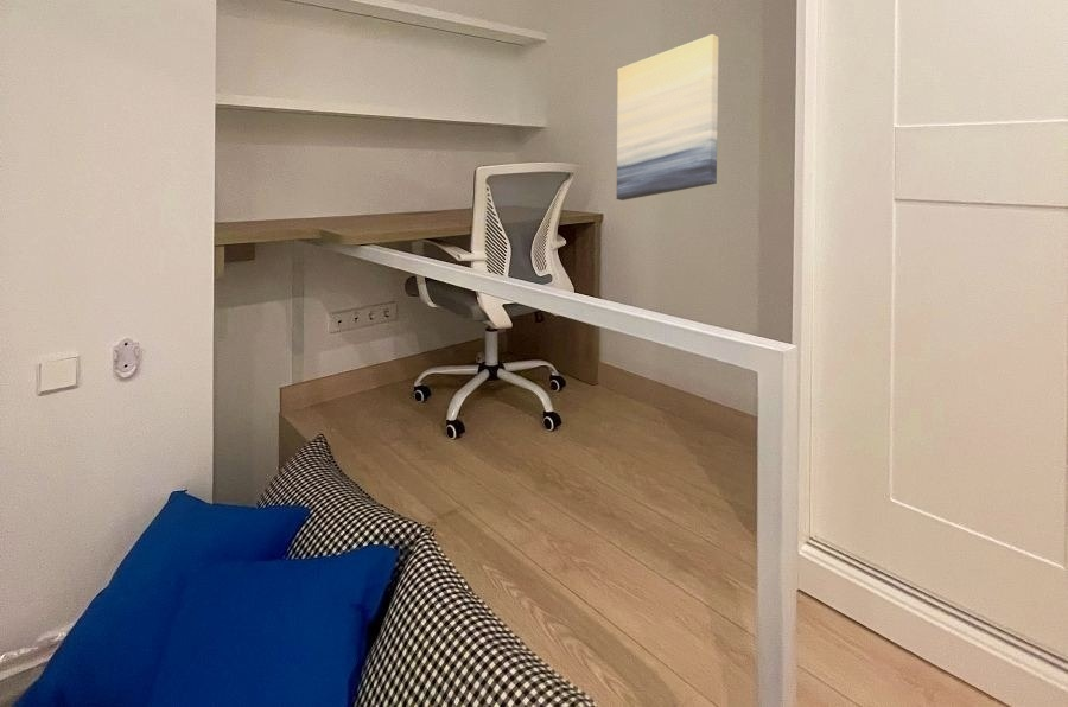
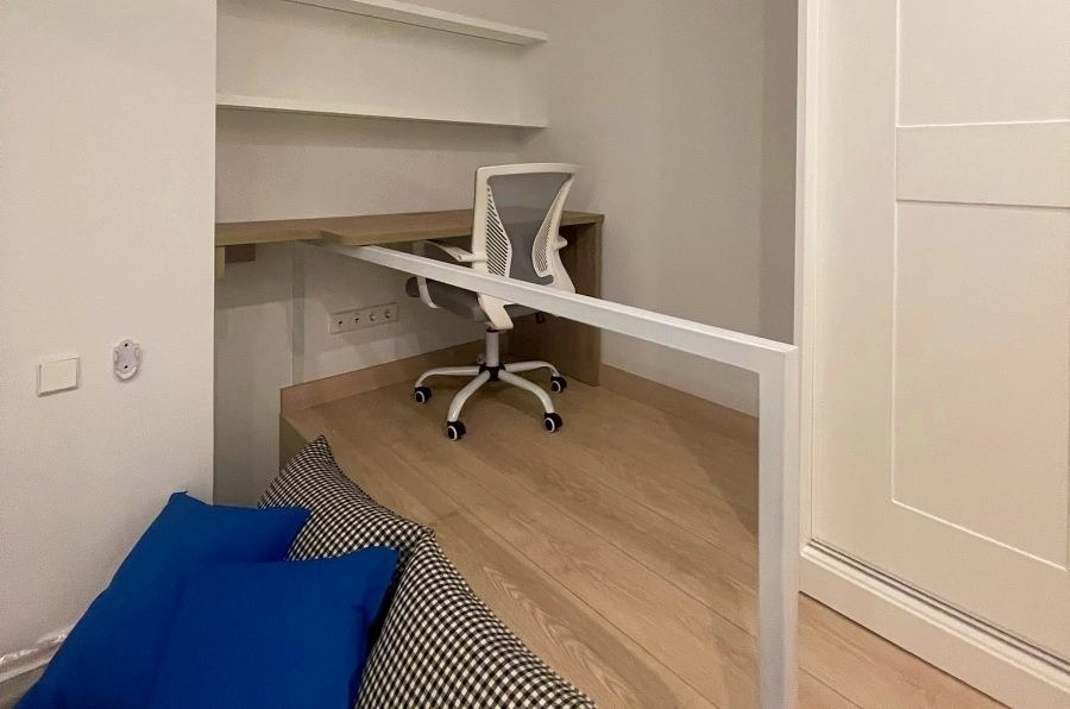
- wall art (663, 122)
